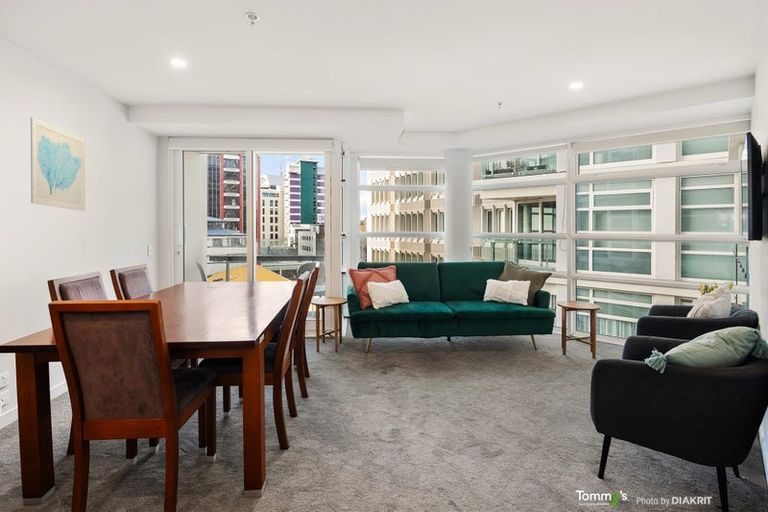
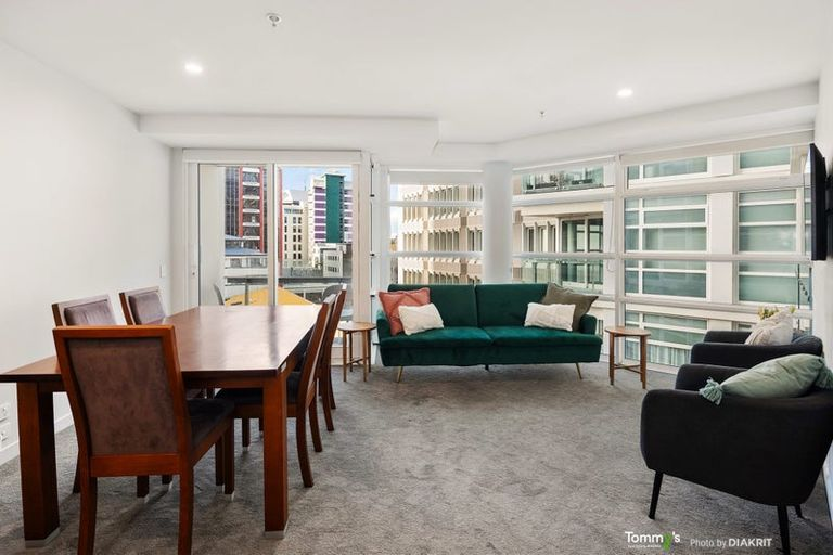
- wall art (60, 168)
